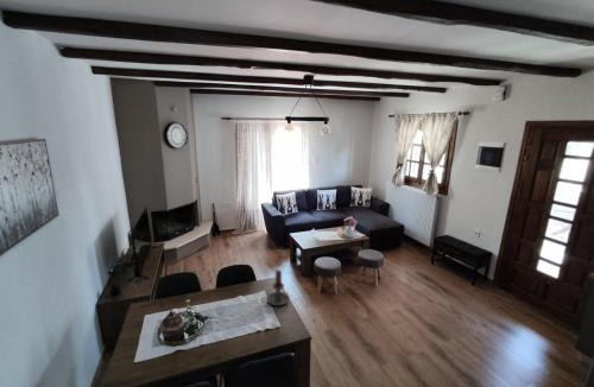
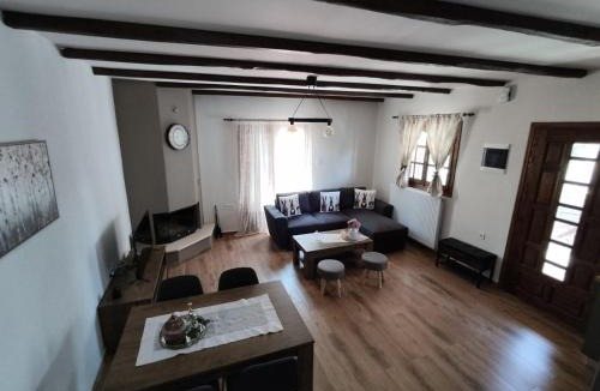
- candle holder (274, 286)
